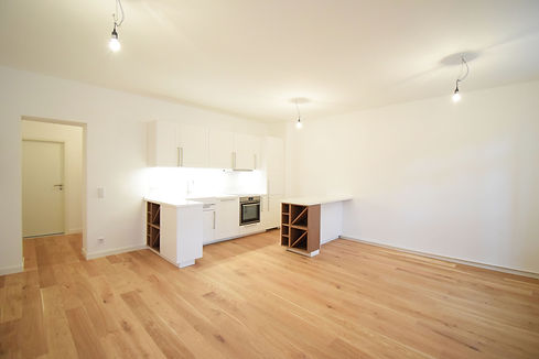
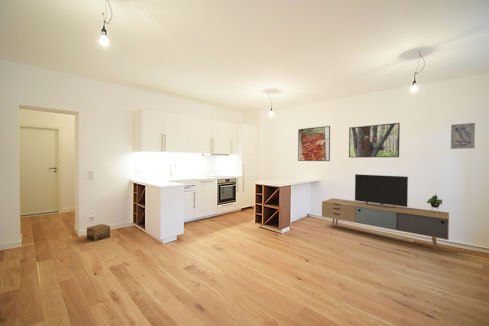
+ cardboard box (98, 232)
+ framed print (372, 141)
+ wall art (462, 136)
+ media console (378, 205)
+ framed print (313, 144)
